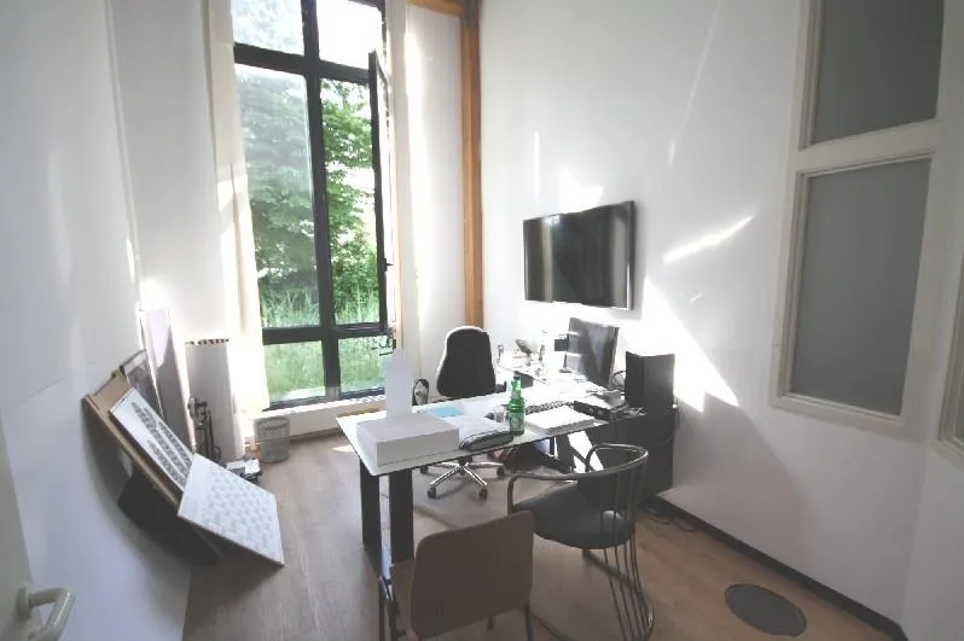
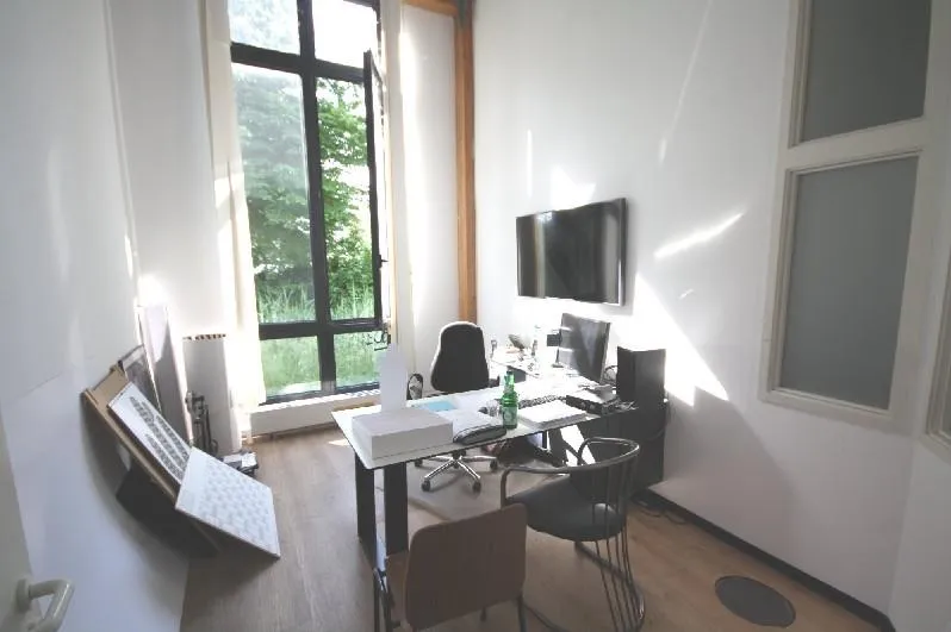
- wastebasket (274, 439)
